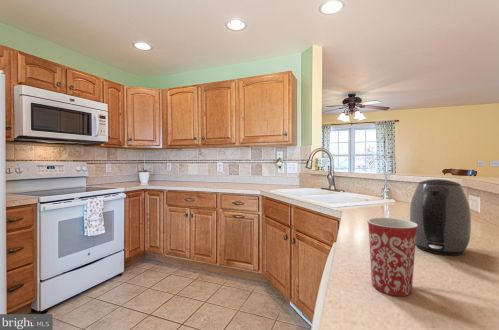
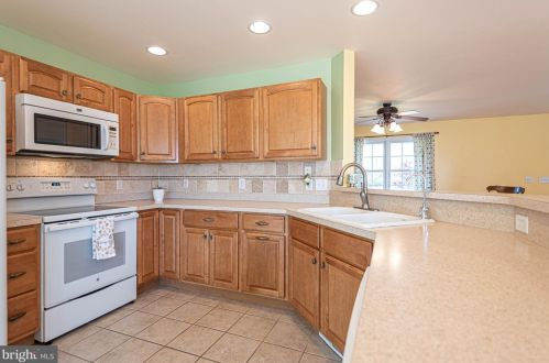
- kettle (437, 215)
- mug (393, 252)
